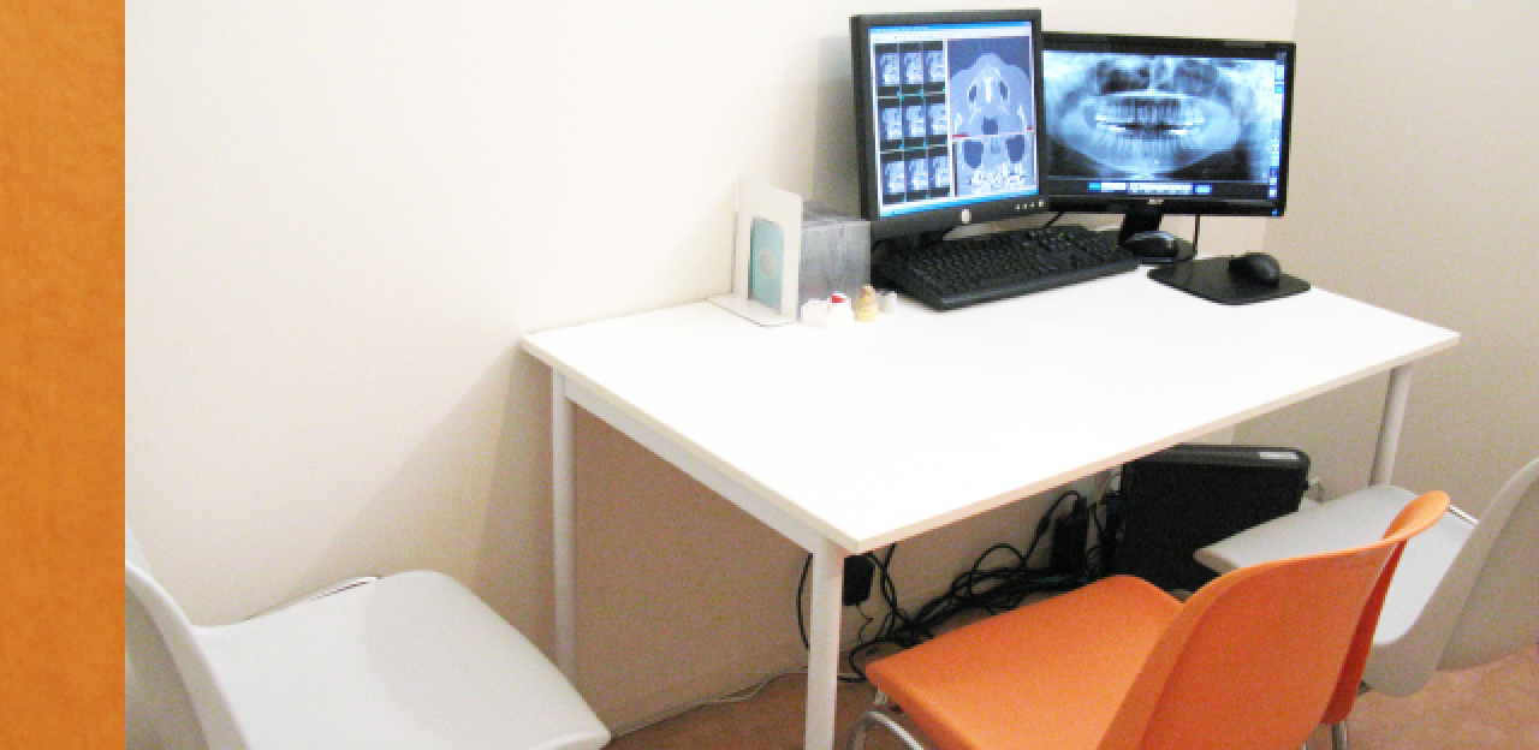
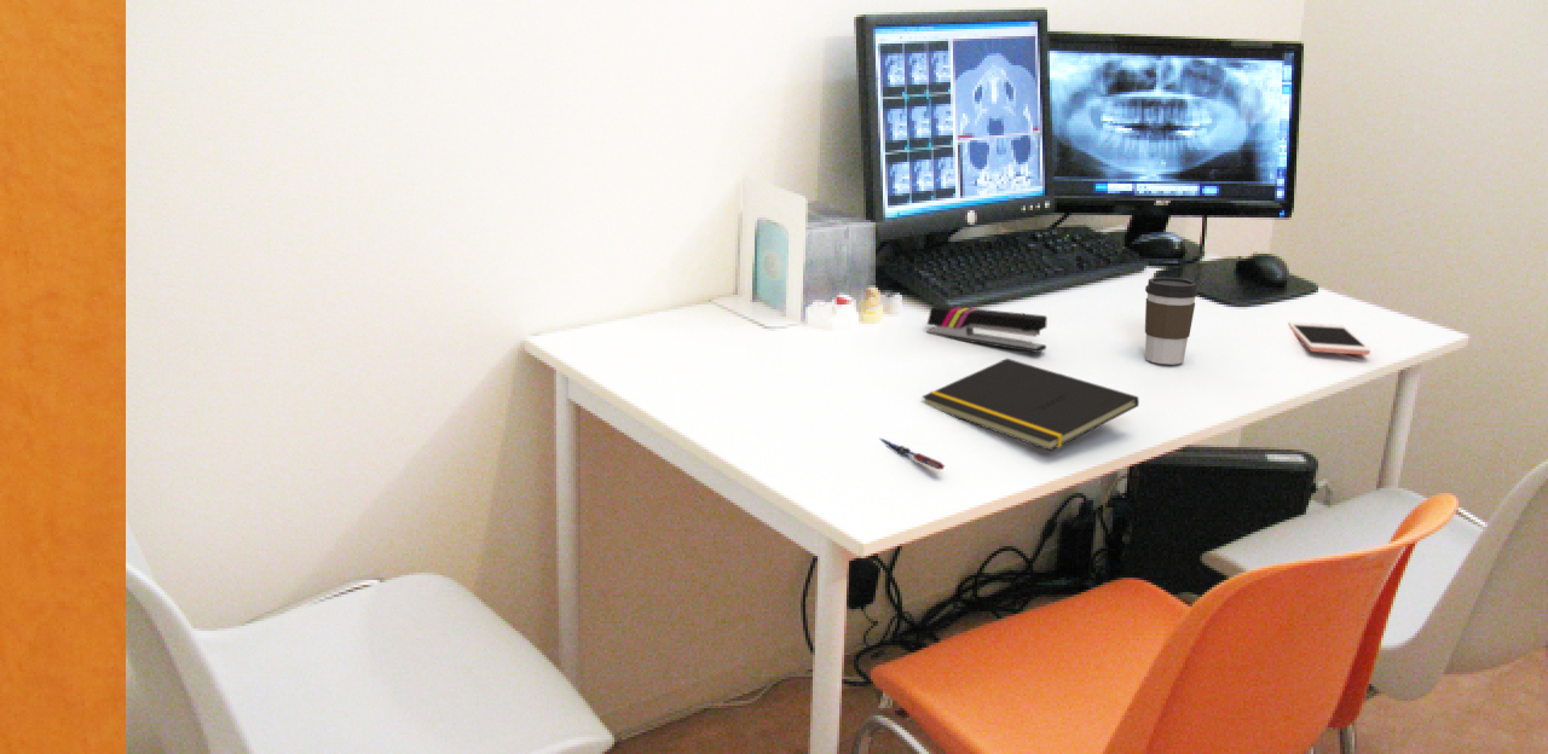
+ pen (907, 451)
+ stapler (986, 325)
+ coffee cup (1168, 320)
+ cell phone (1327, 337)
+ notepad (1027, 401)
